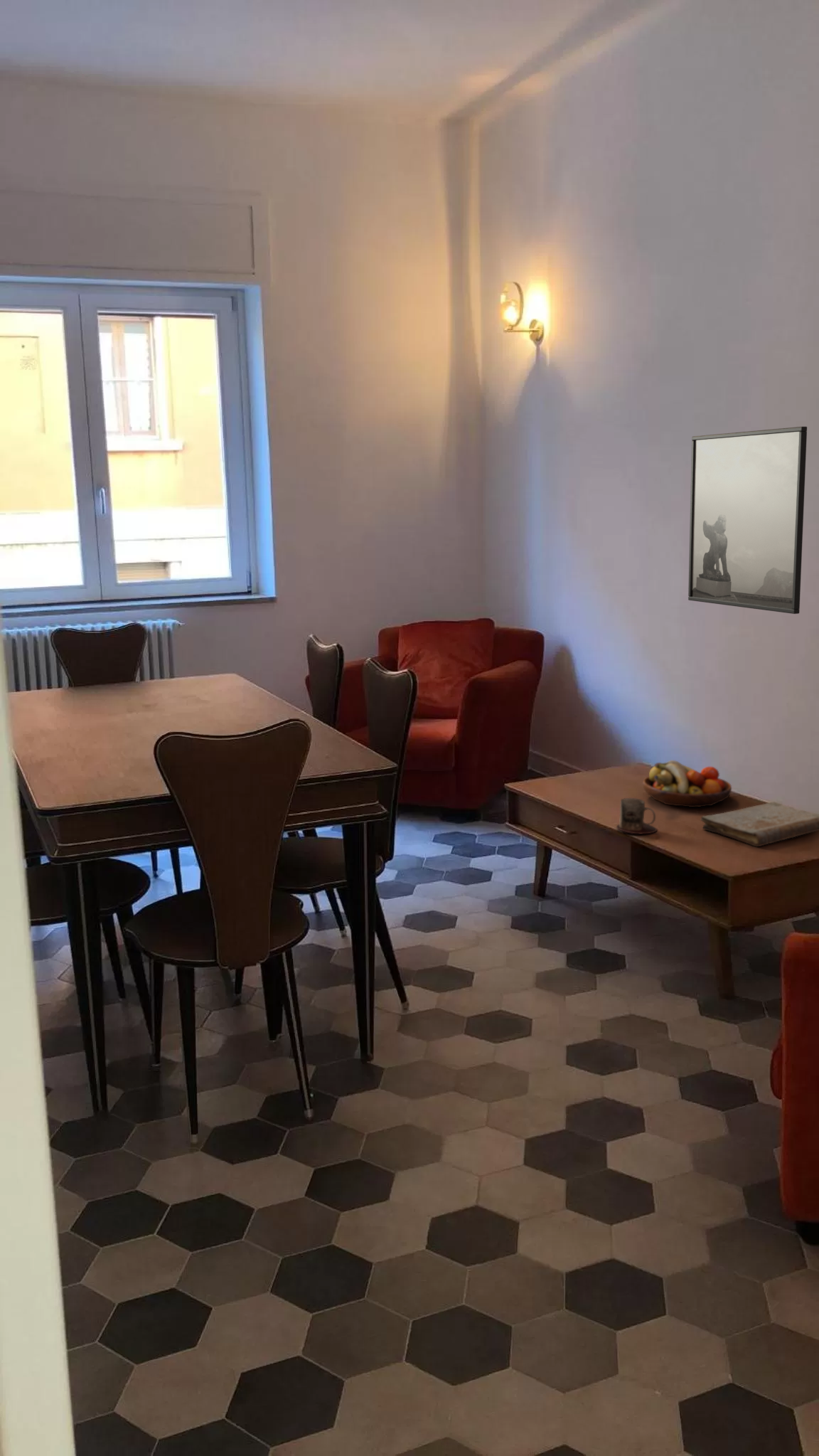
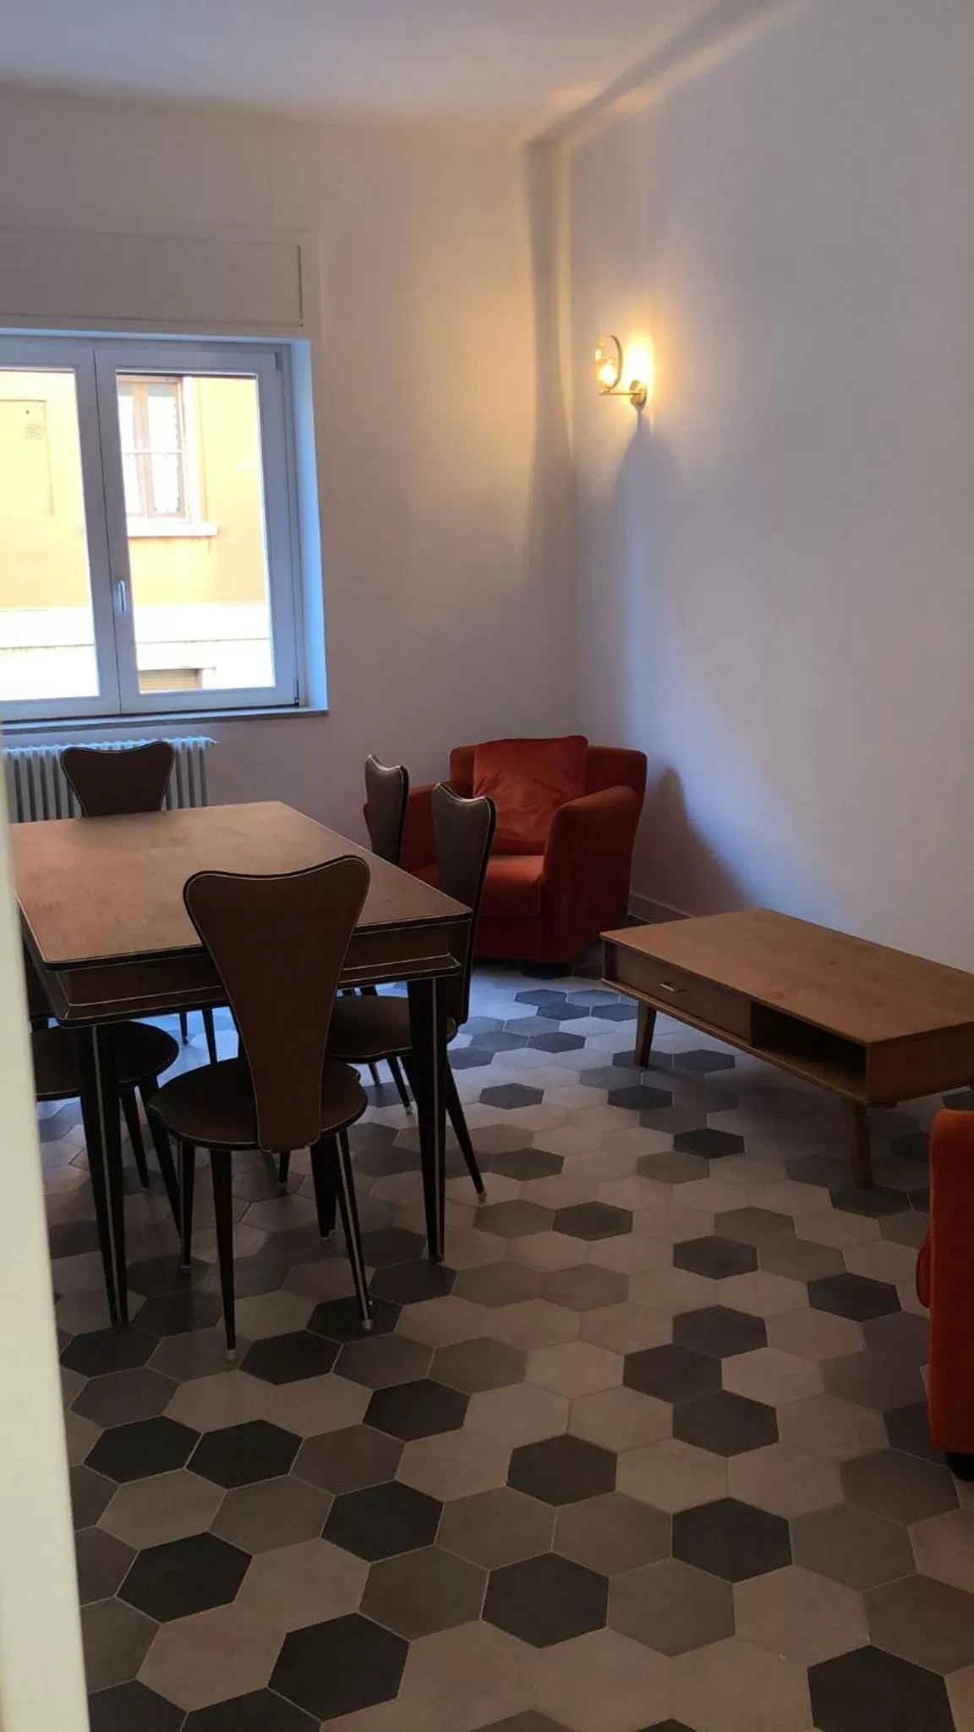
- fruit bowl (687, 780)
- mug (636, 815)
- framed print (742, 520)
- book (764, 822)
